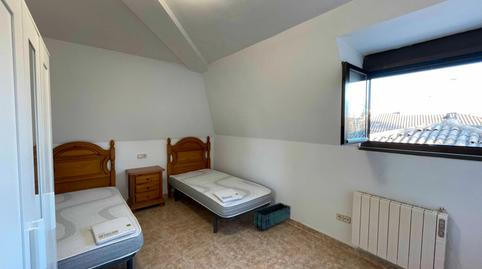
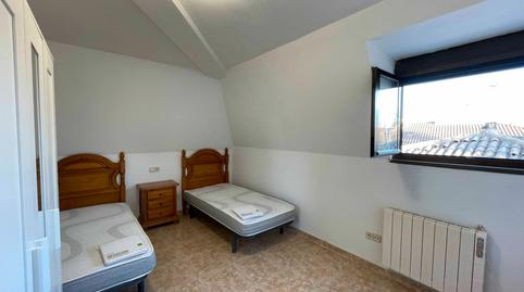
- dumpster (272, 216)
